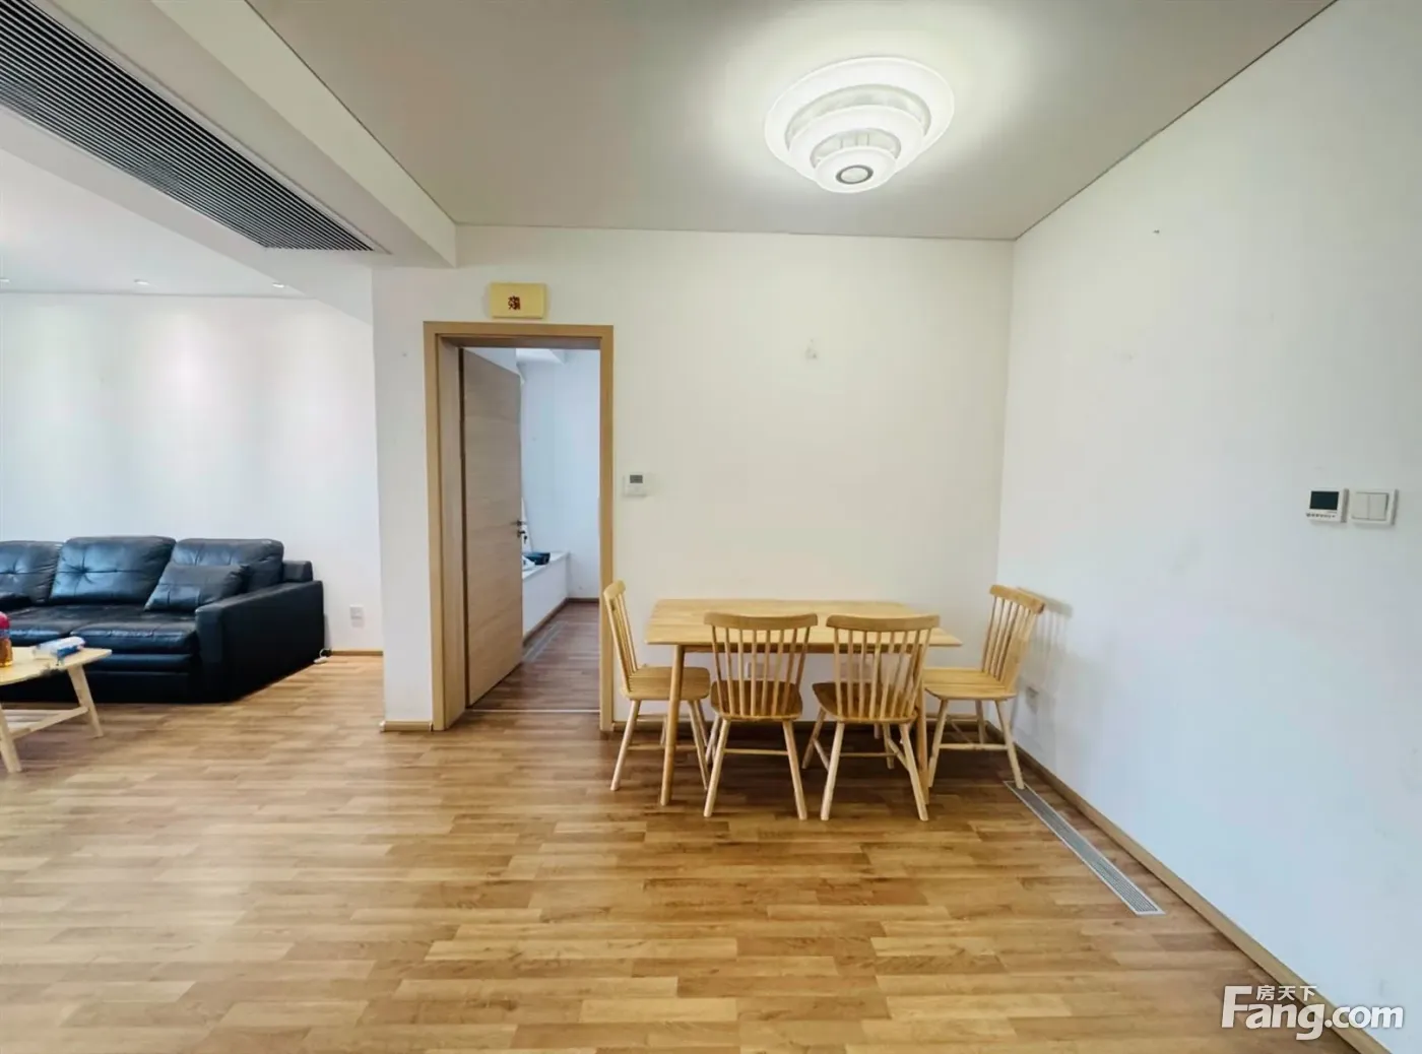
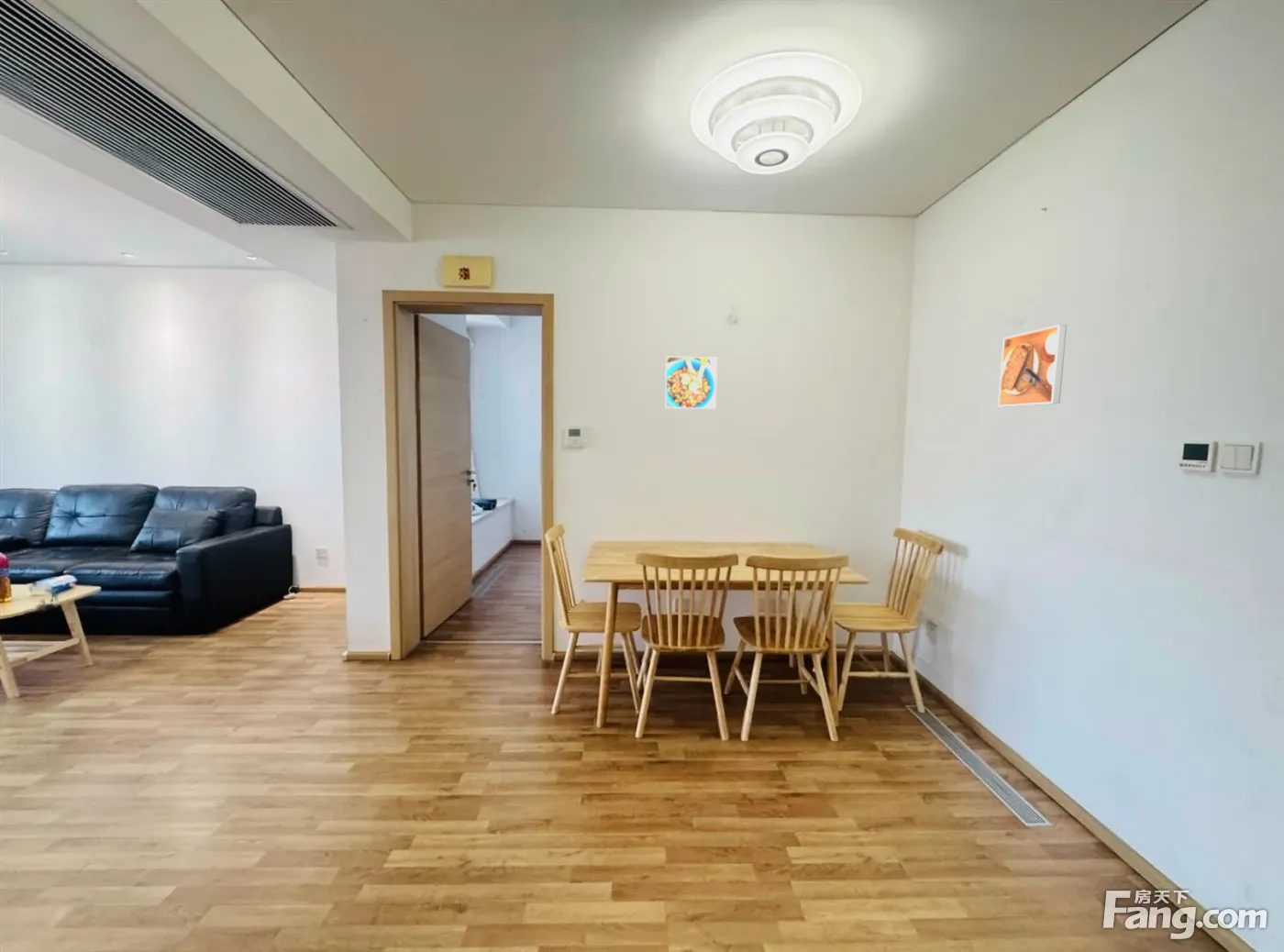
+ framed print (691, 382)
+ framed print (1029, 368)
